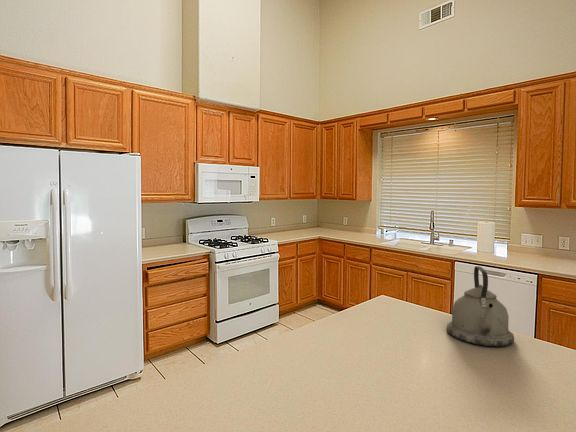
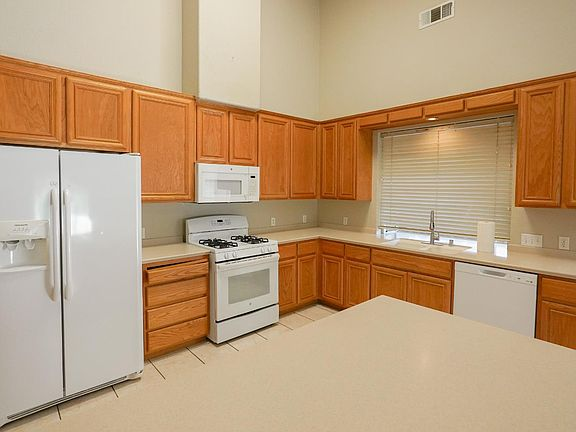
- kettle (482, 303)
